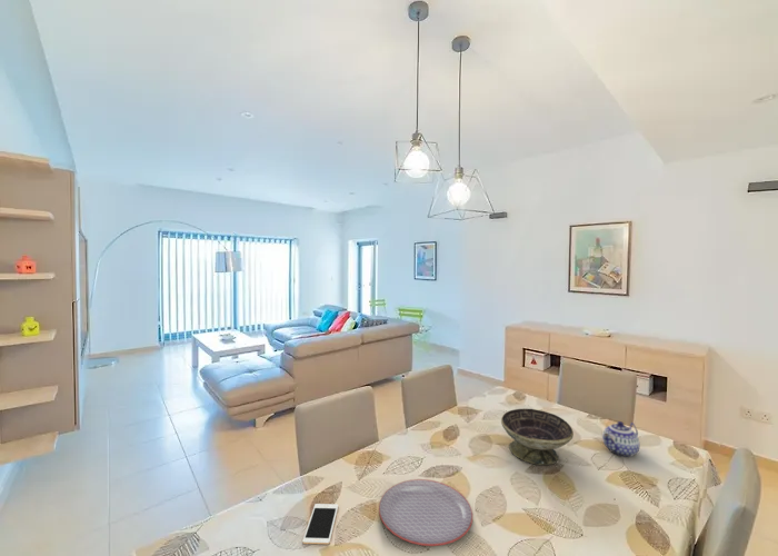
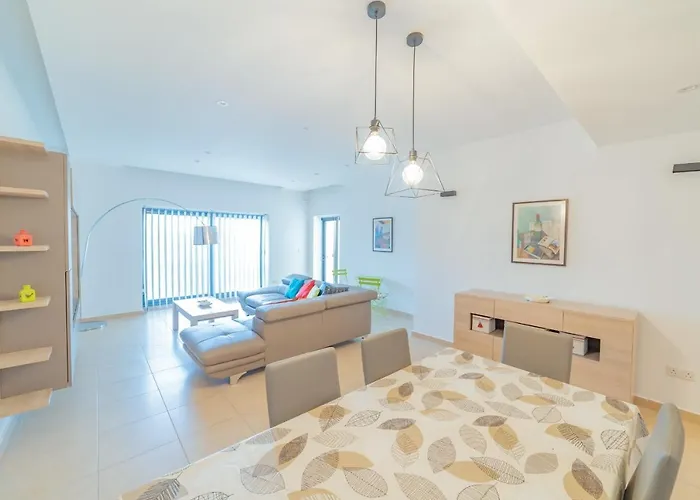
- plate (425, 510)
- teapot (620, 436)
- decorative bowl (535, 437)
- cell phone (321, 522)
